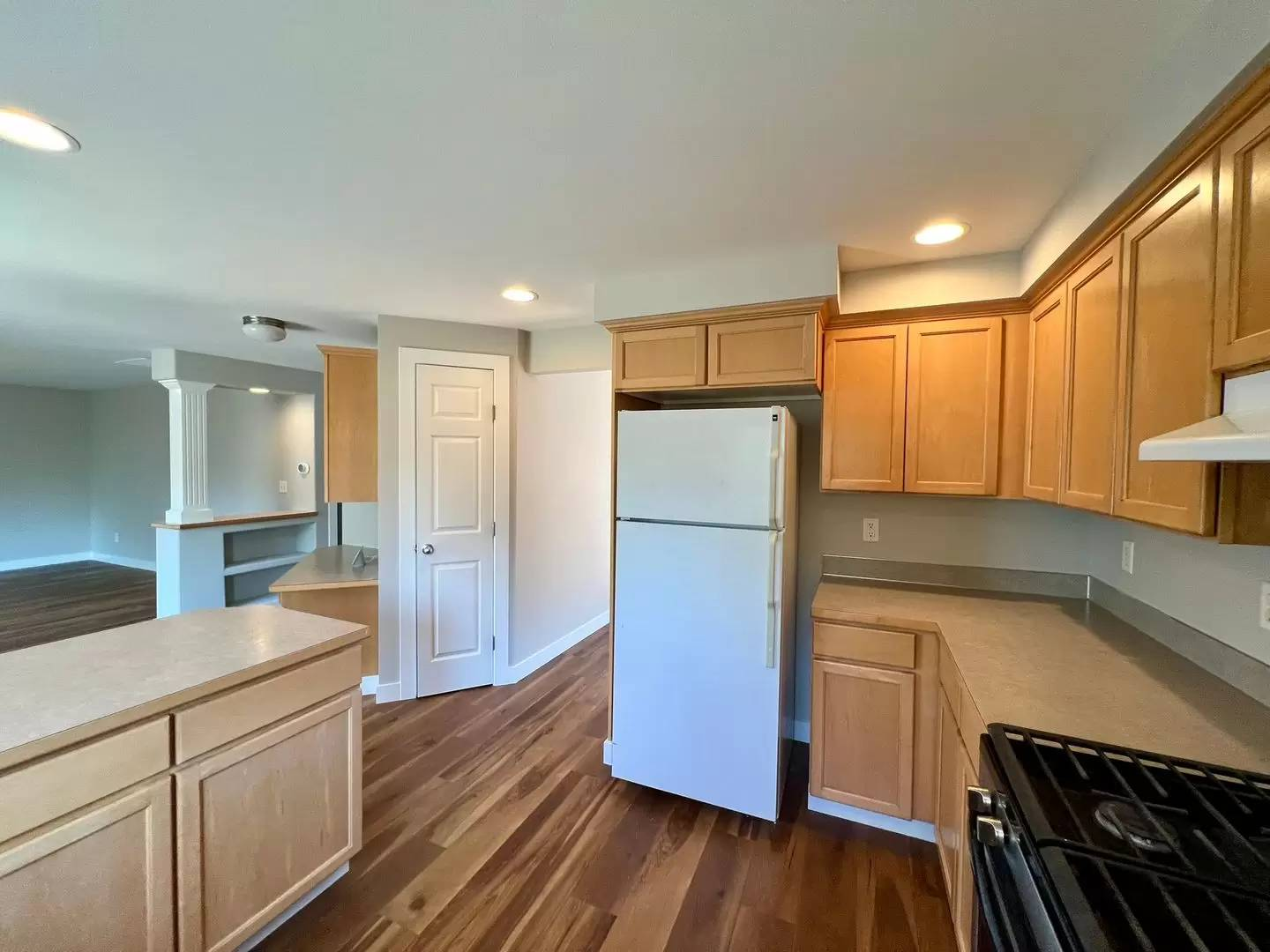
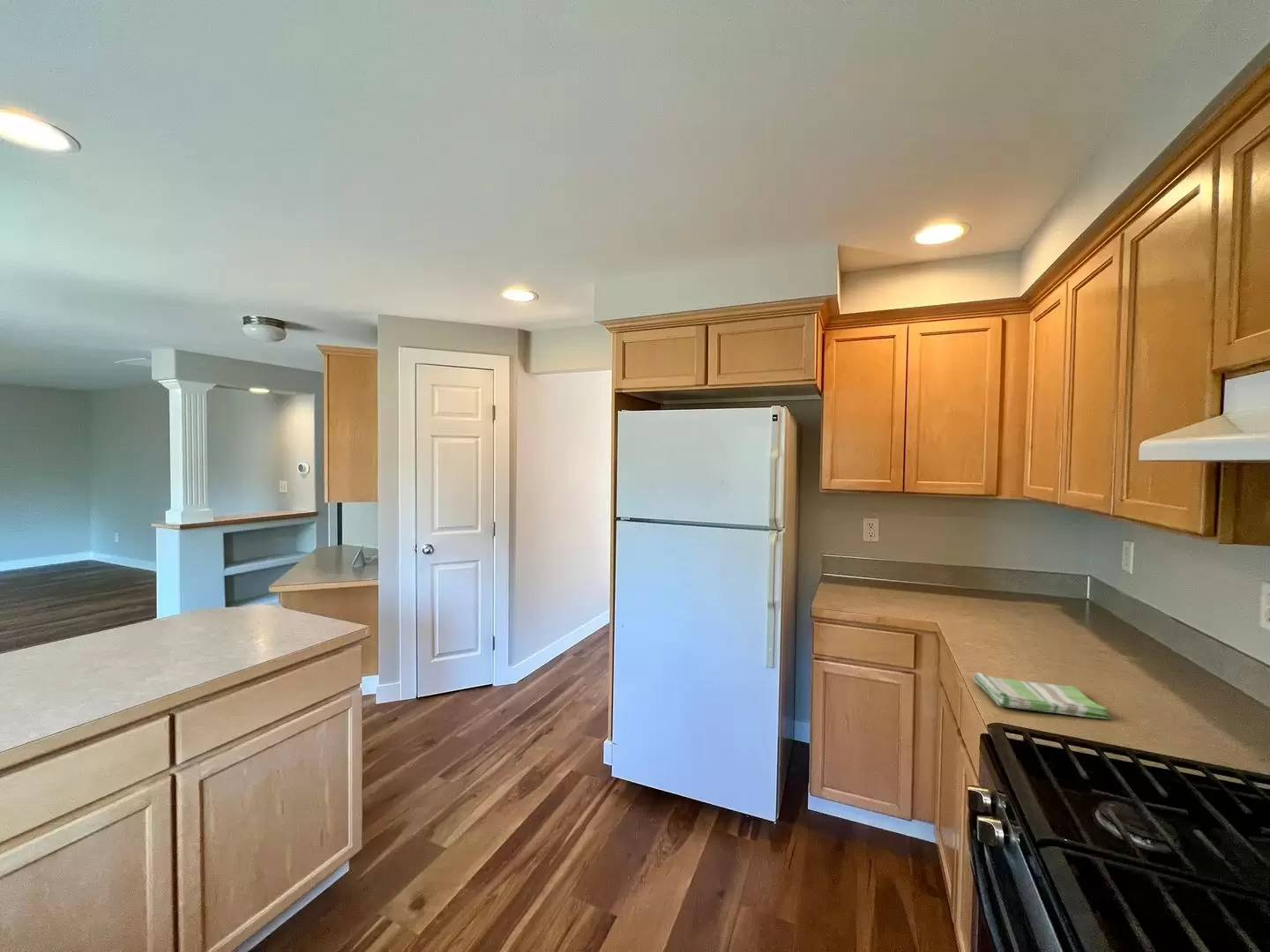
+ dish towel (1035, 692)
